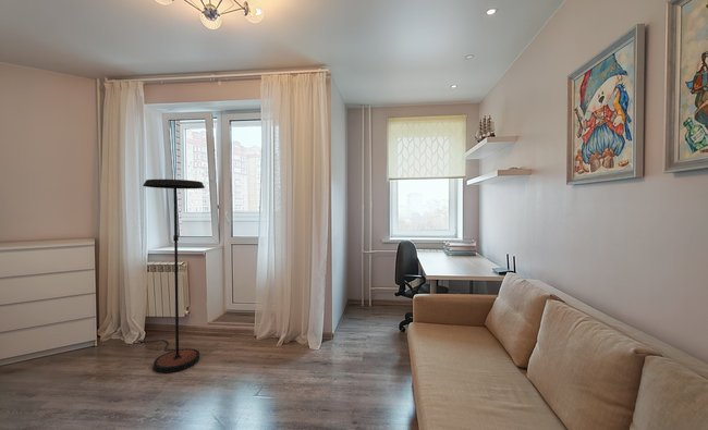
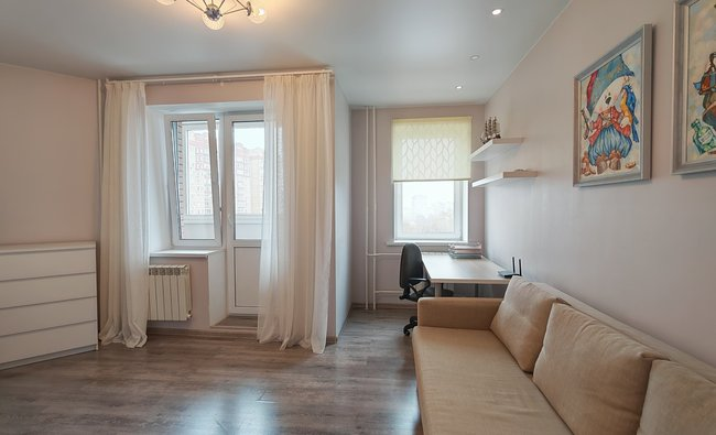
- floor lamp (175, 269)
